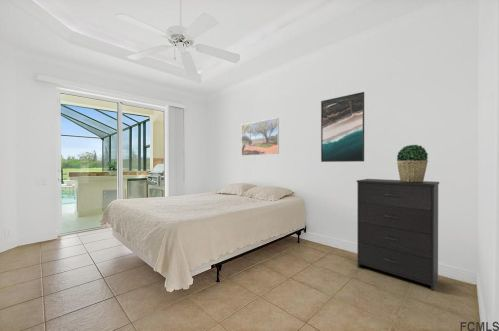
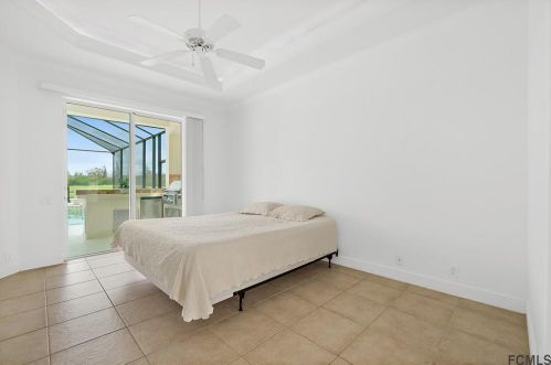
- potted plant (412, 163)
- dresser (395, 226)
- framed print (258, 138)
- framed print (341, 129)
